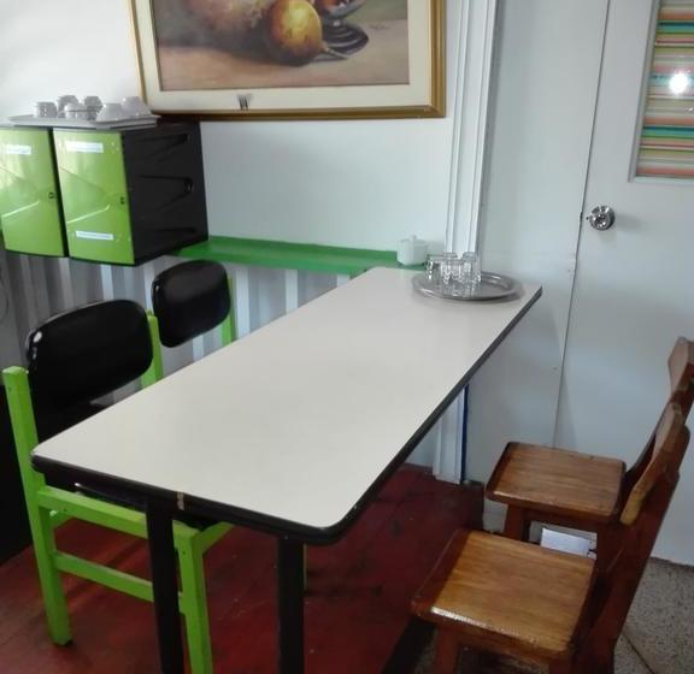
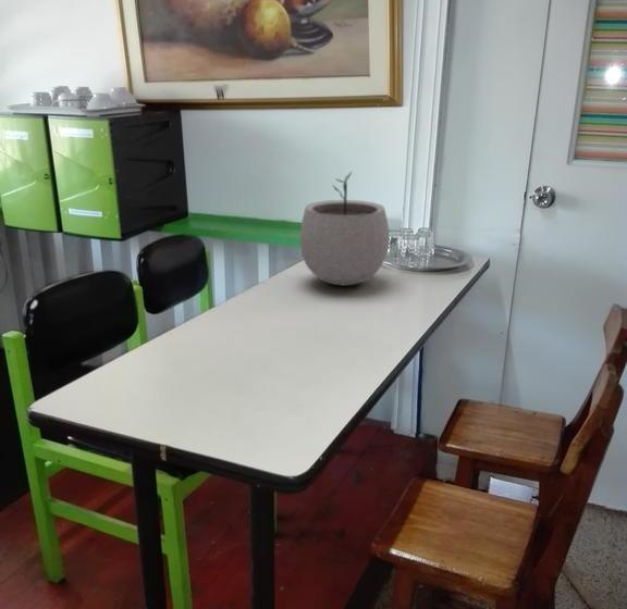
+ plant pot (344, 228)
